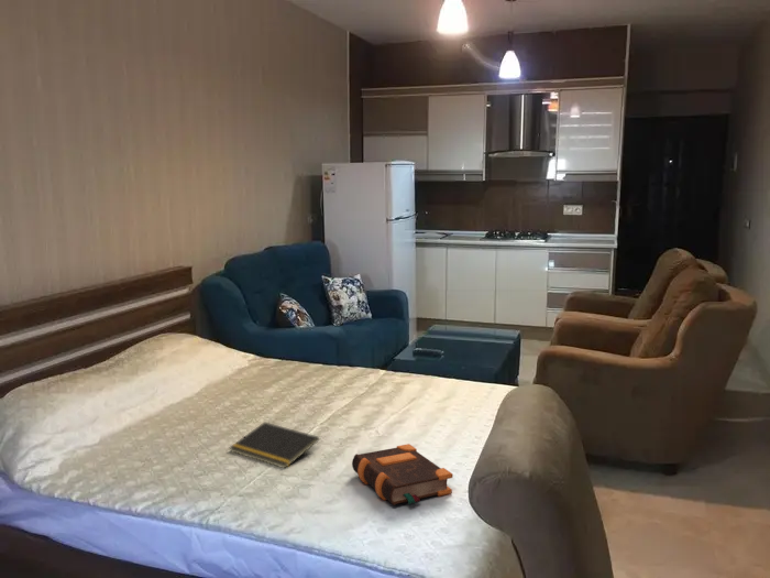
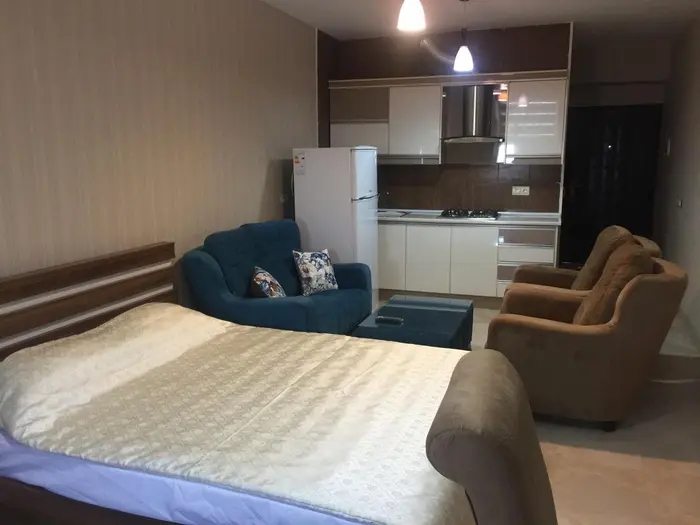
- notepad (274, 444)
- bible (402, 473)
